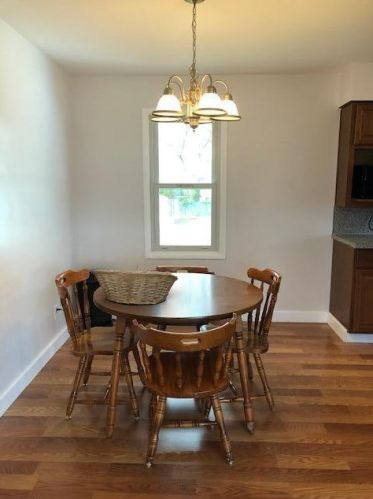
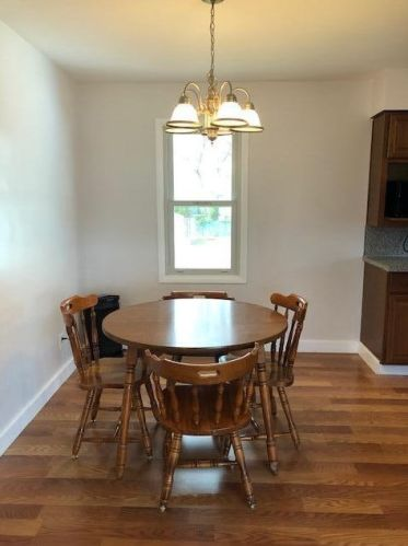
- fruit basket (135, 281)
